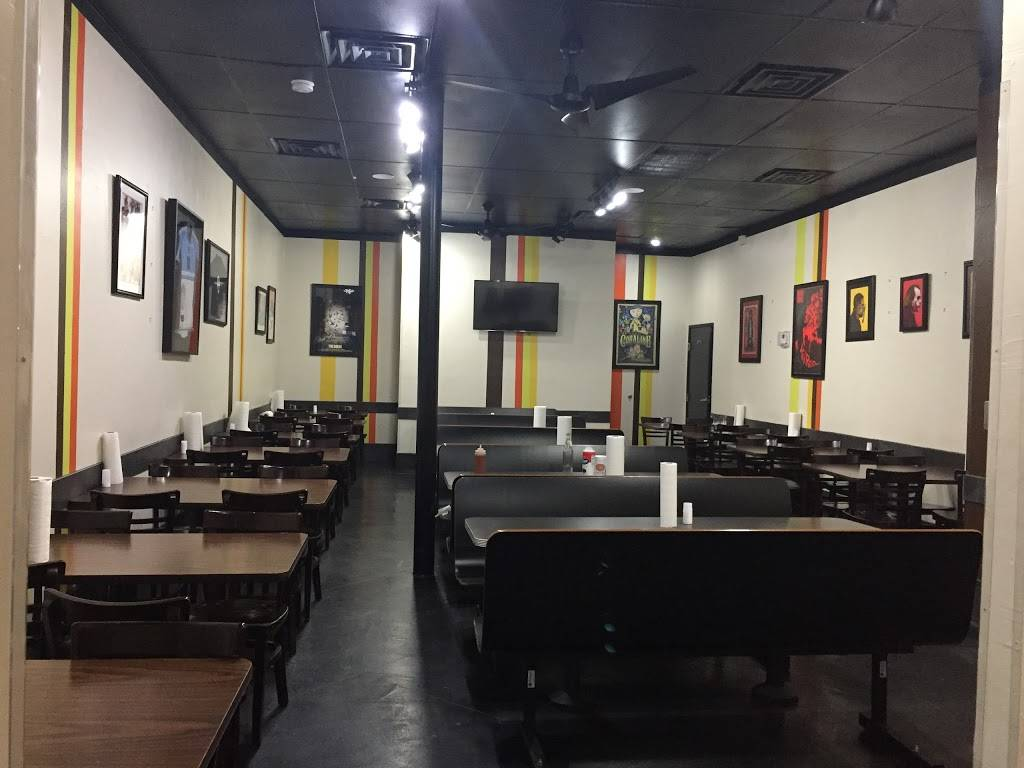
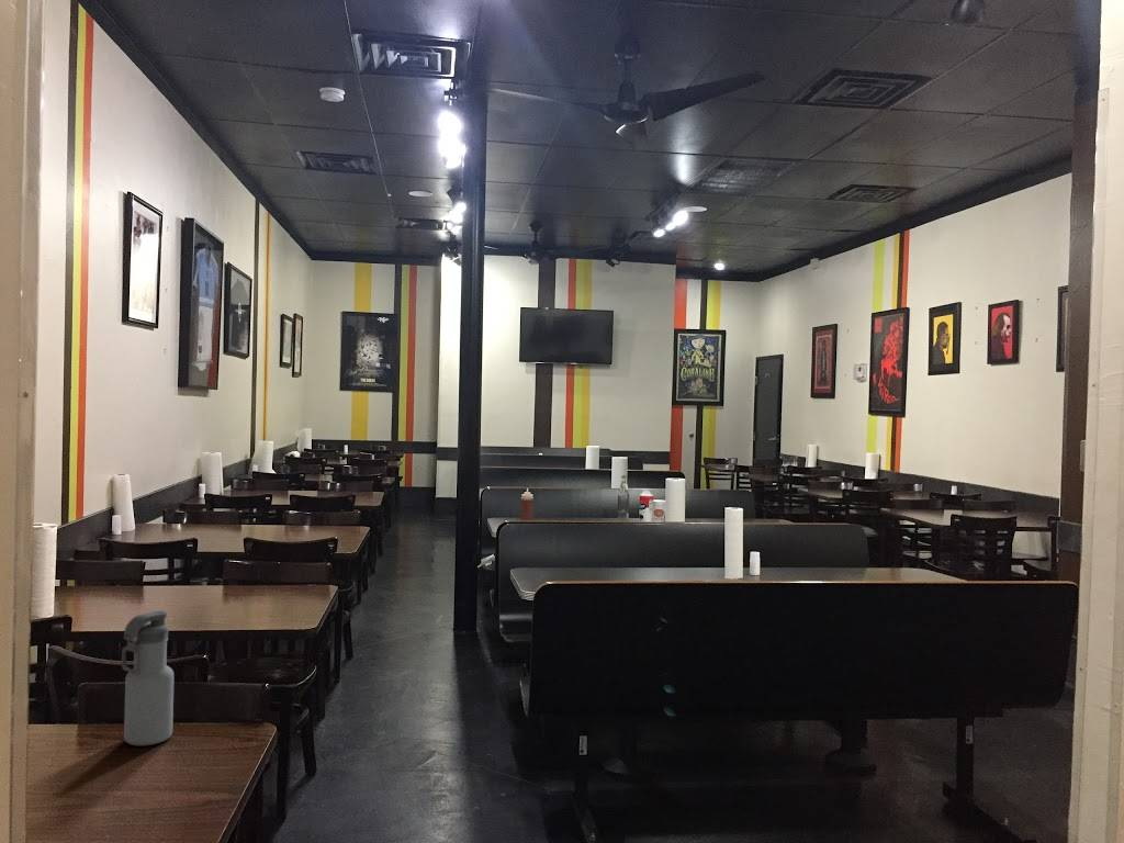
+ water bottle (148, 676)
